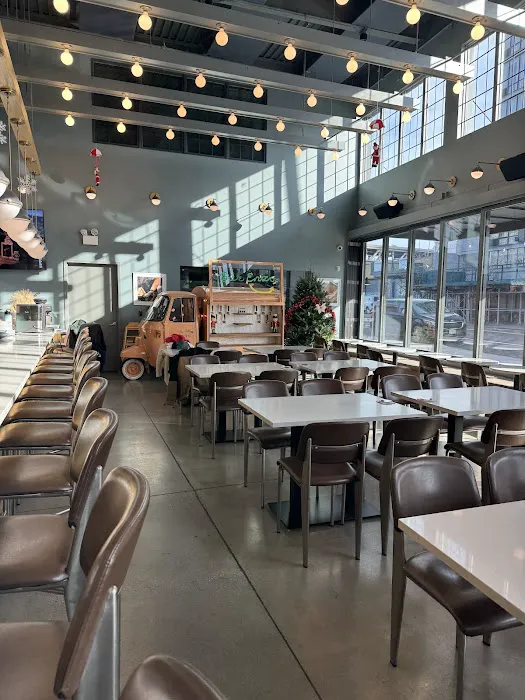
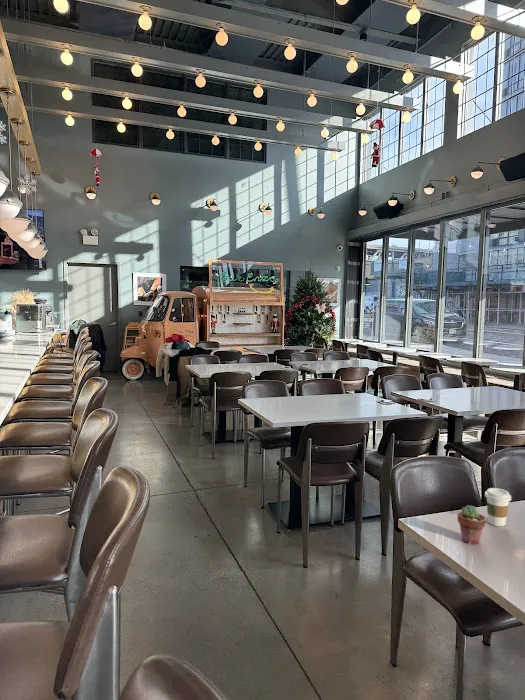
+ coffee cup (497, 507)
+ potted succulent (471, 522)
